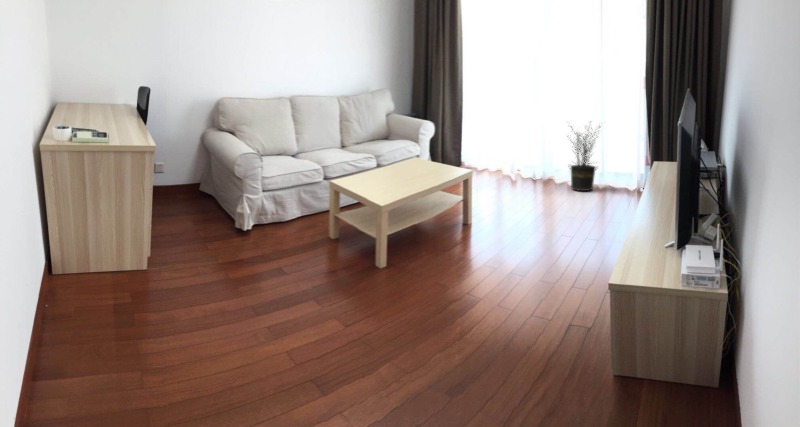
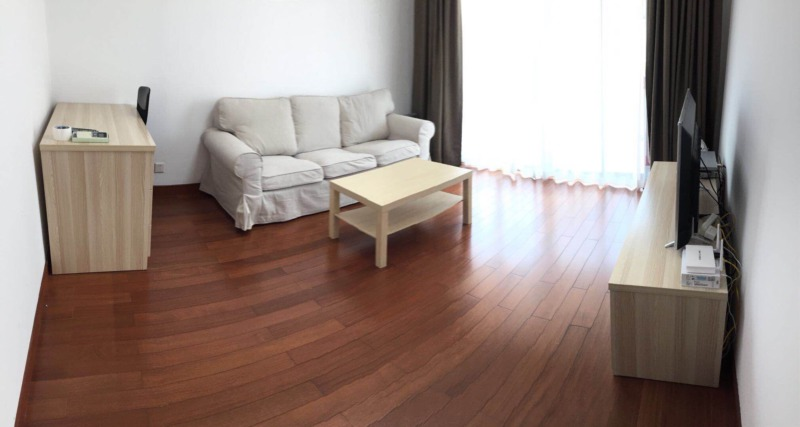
- potted plant (583, 154)
